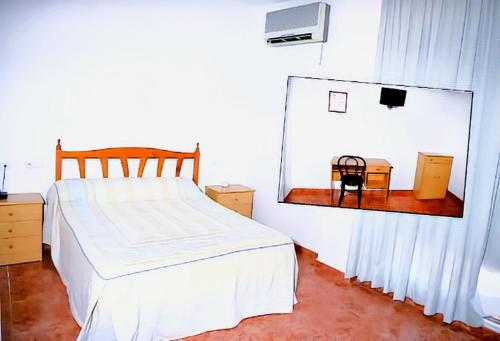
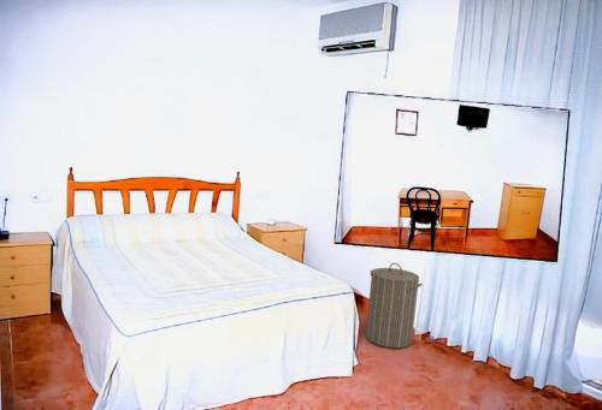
+ laundry hamper (391, 301)
